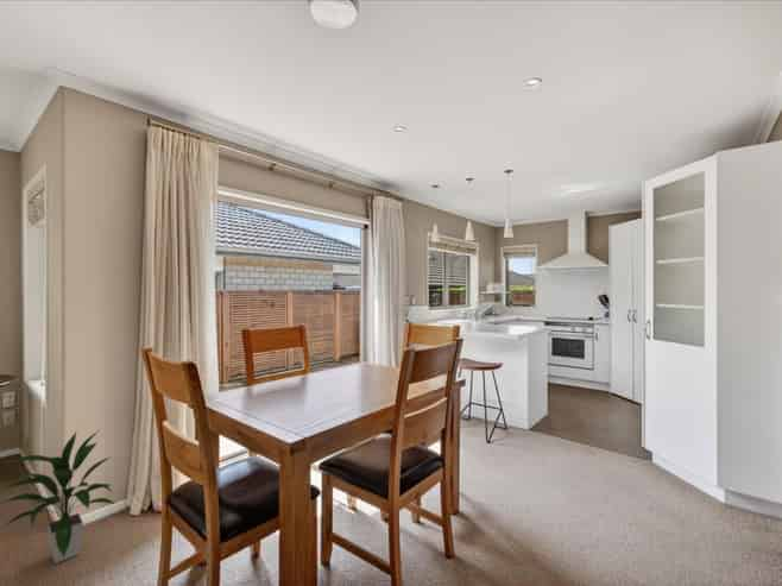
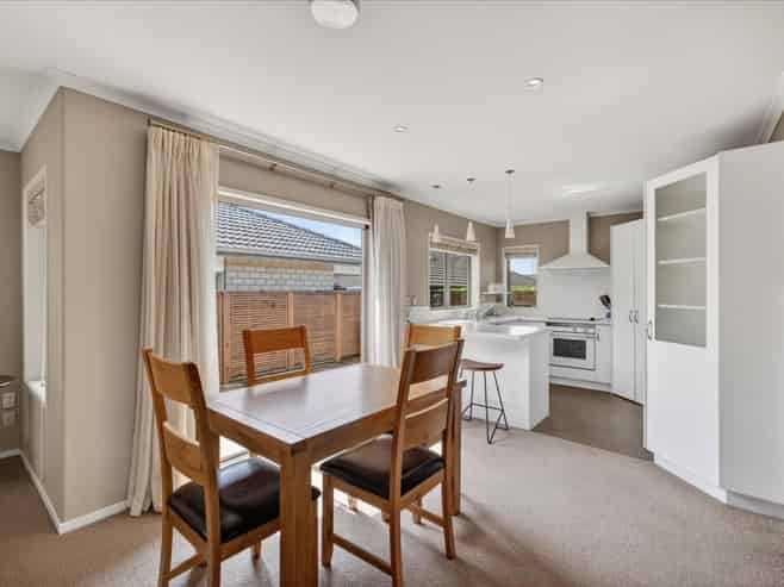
- indoor plant (61, 497)
